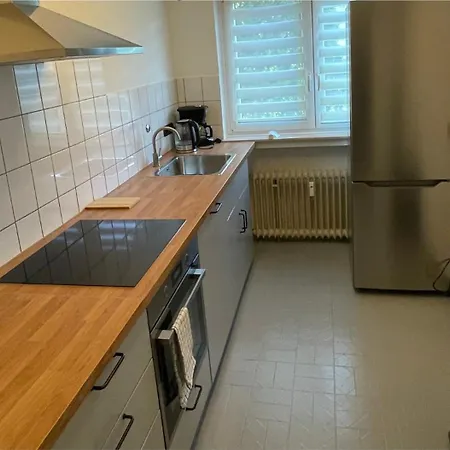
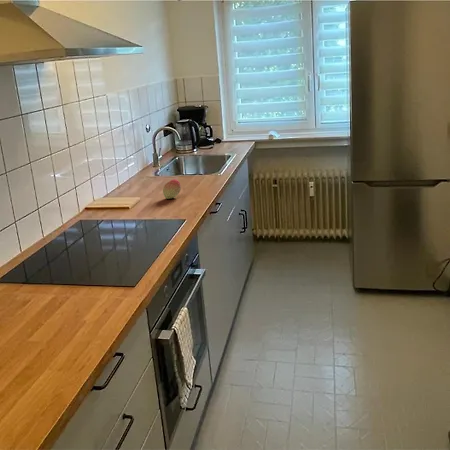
+ fruit (172, 188)
